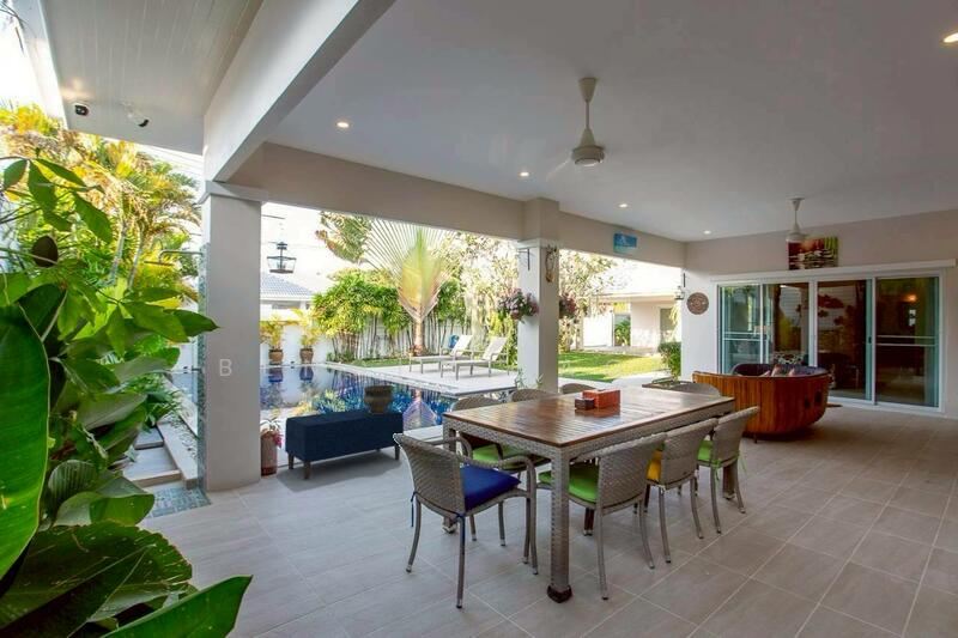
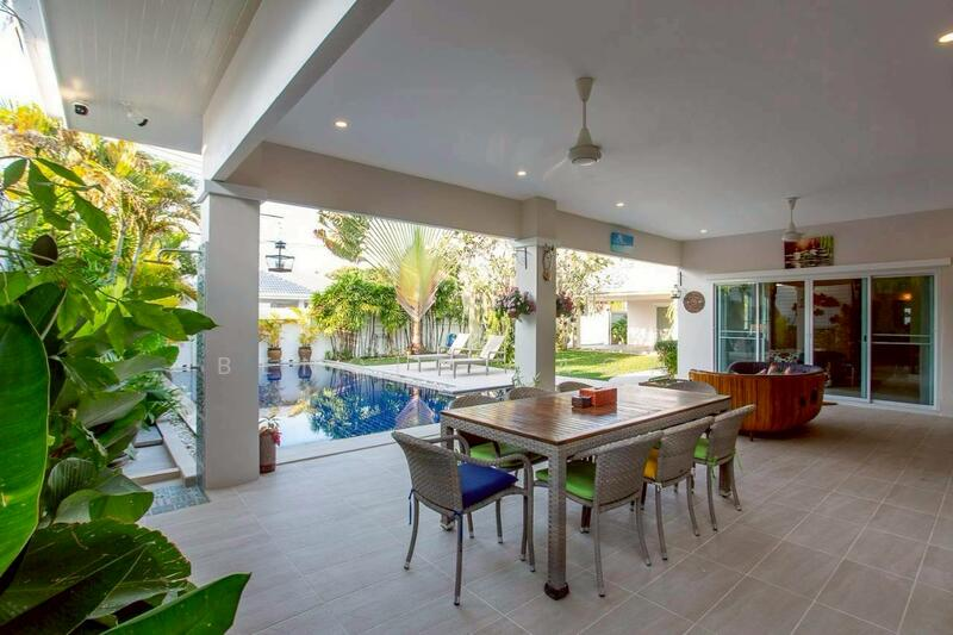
- ceramic pot (378, 399)
- bench (346, 439)
